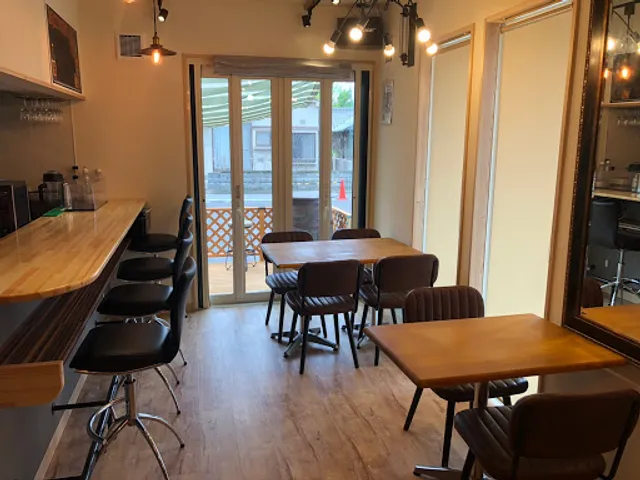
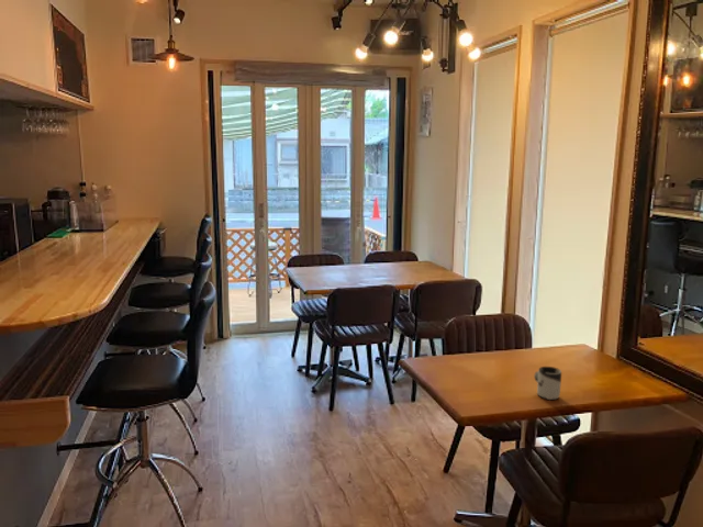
+ cup (546, 381)
